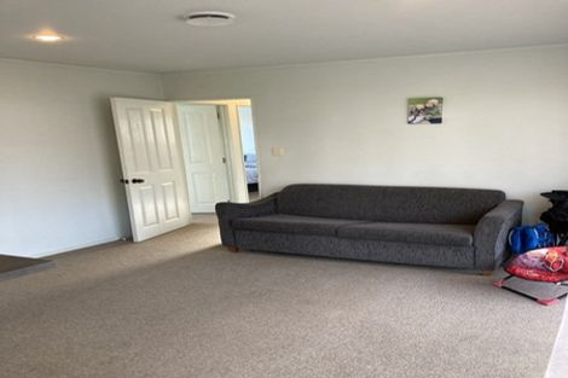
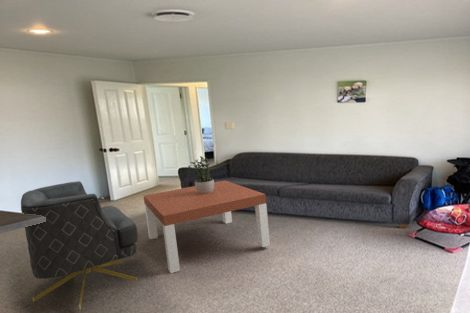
+ potted plant (202, 174)
+ coffee table (202, 217)
+ armchair (79, 237)
